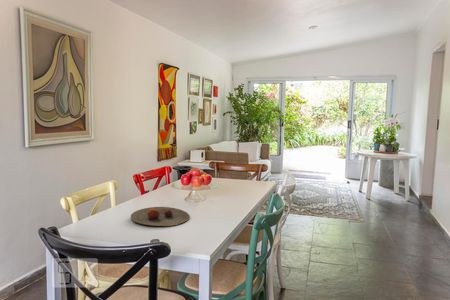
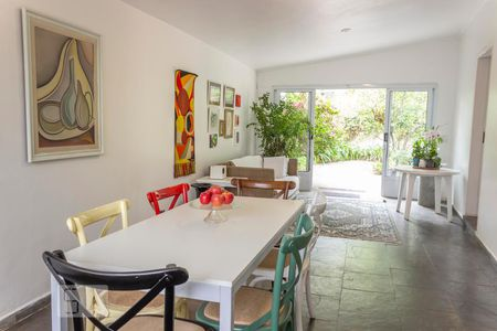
- plate (160, 213)
